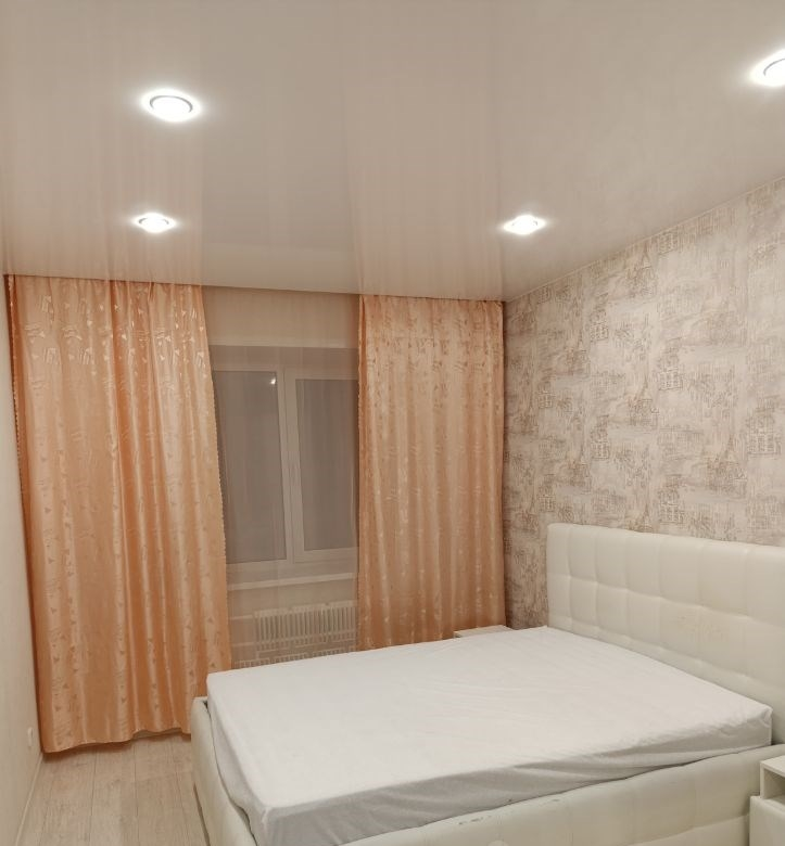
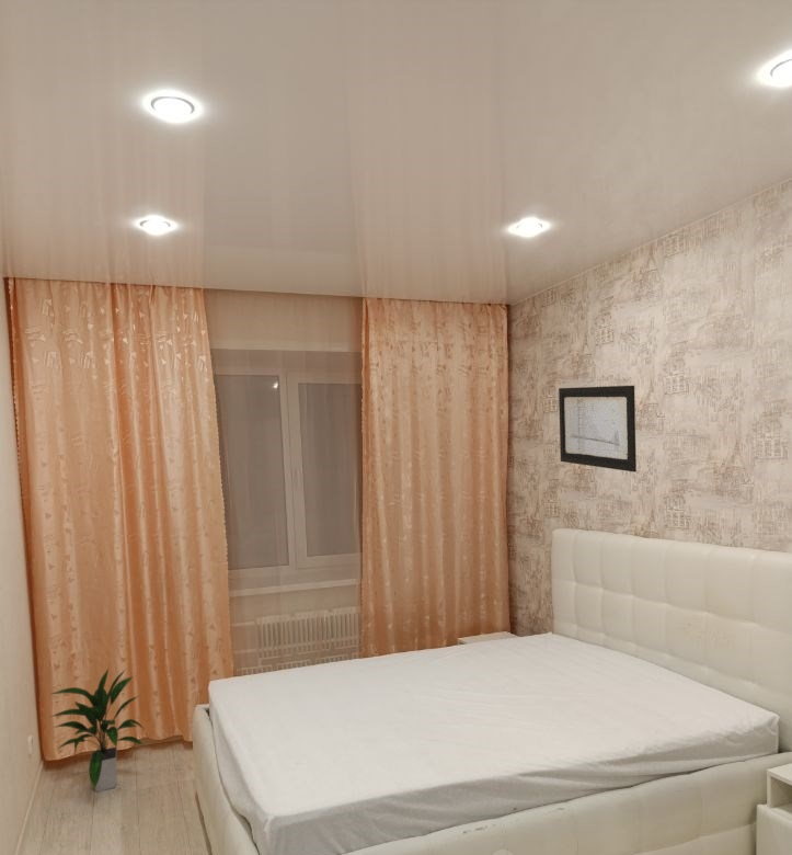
+ wall art (594, 426)
+ indoor plant (100, 730)
